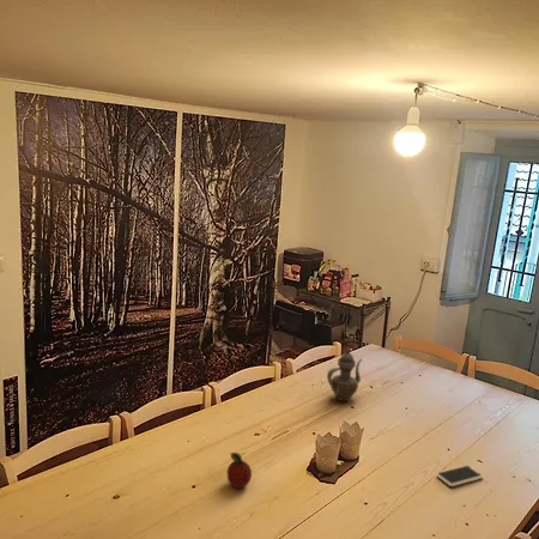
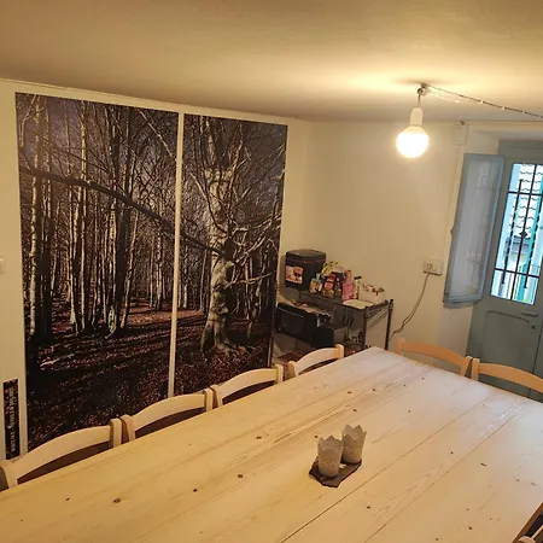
- teapot (344, 373)
- smartphone (459, 474)
- fruit (238, 471)
